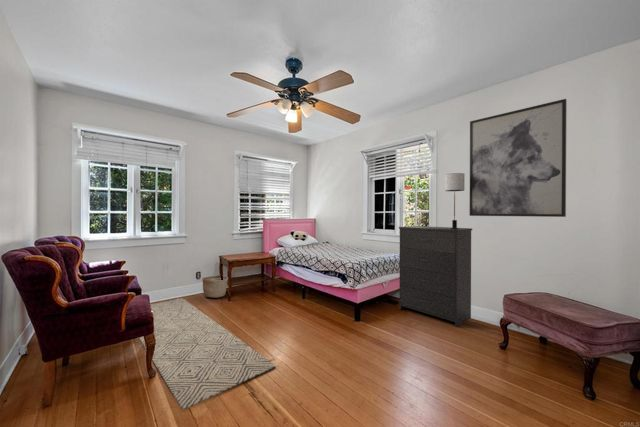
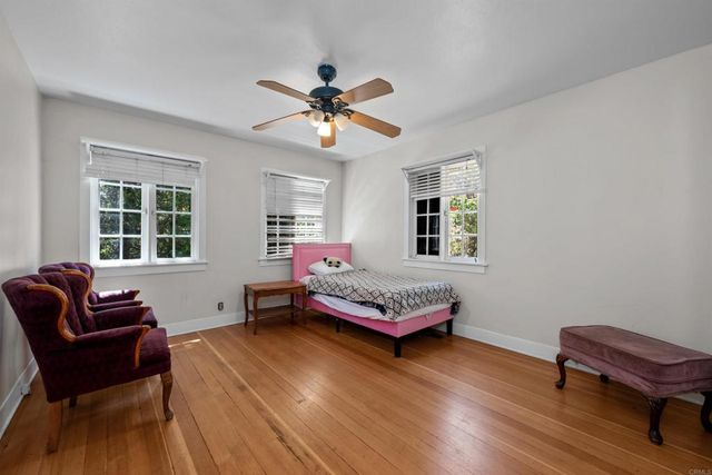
- rug (182, 332)
- dresser (433, 270)
- table lamp (454, 201)
- basket (215, 285)
- wall art (512, 164)
